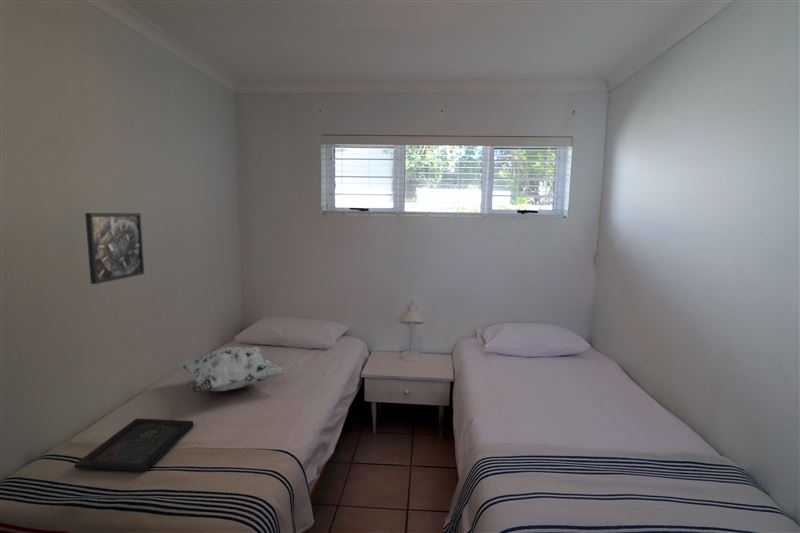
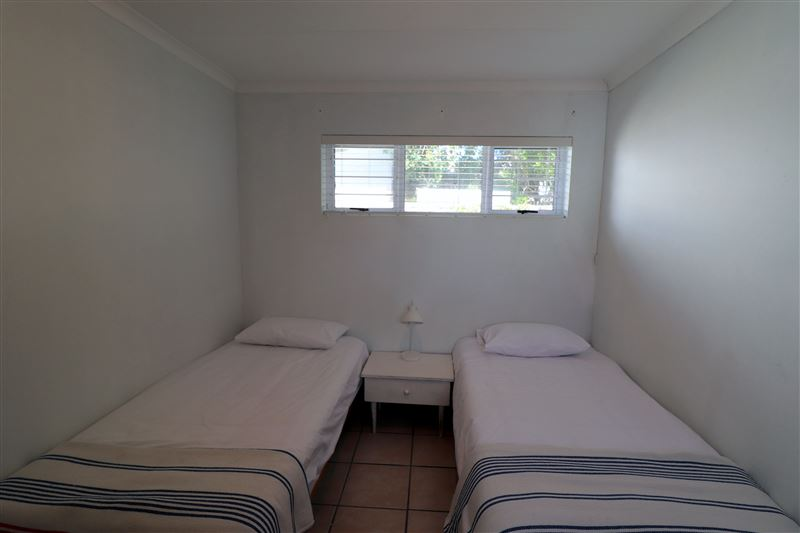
- decorative pillow (231, 368)
- tray (140, 443)
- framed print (117, 246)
